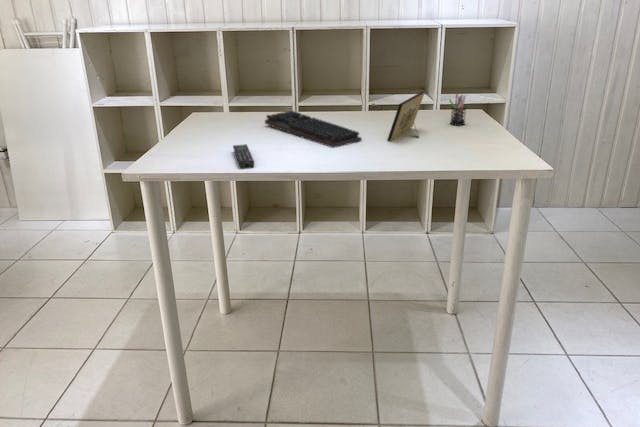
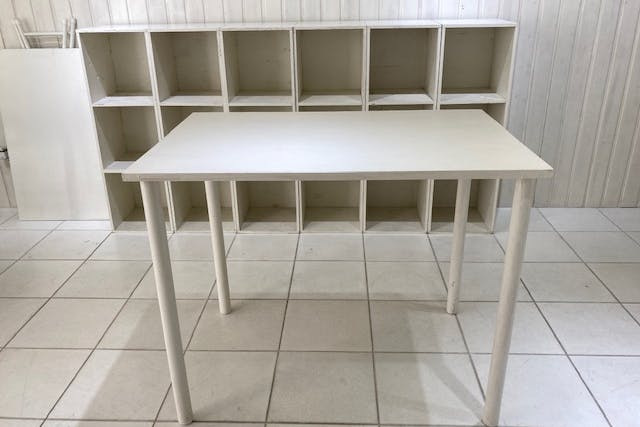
- keyboard (310, 127)
- remote control (243, 155)
- pen holder (456, 108)
- picture frame (410, 116)
